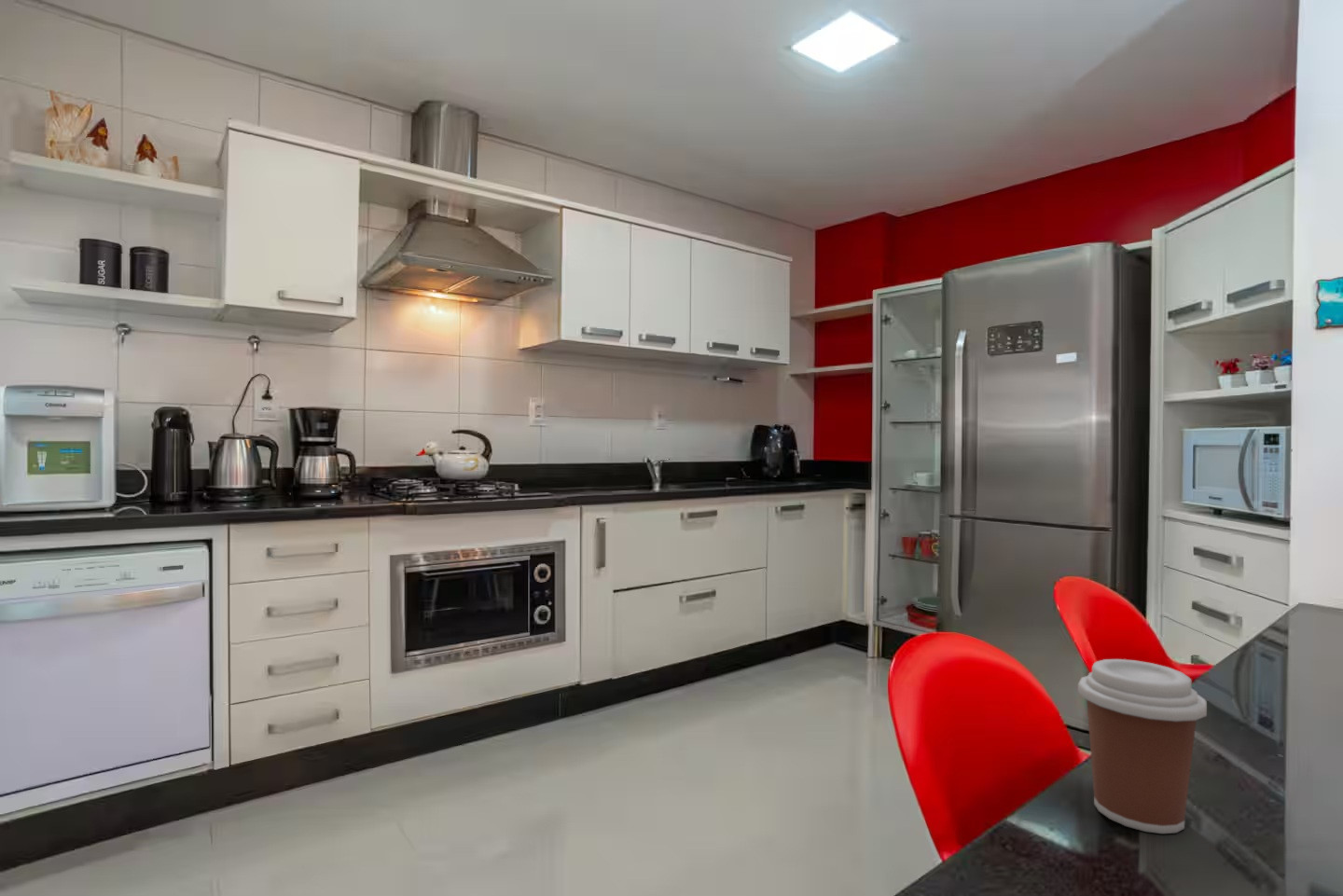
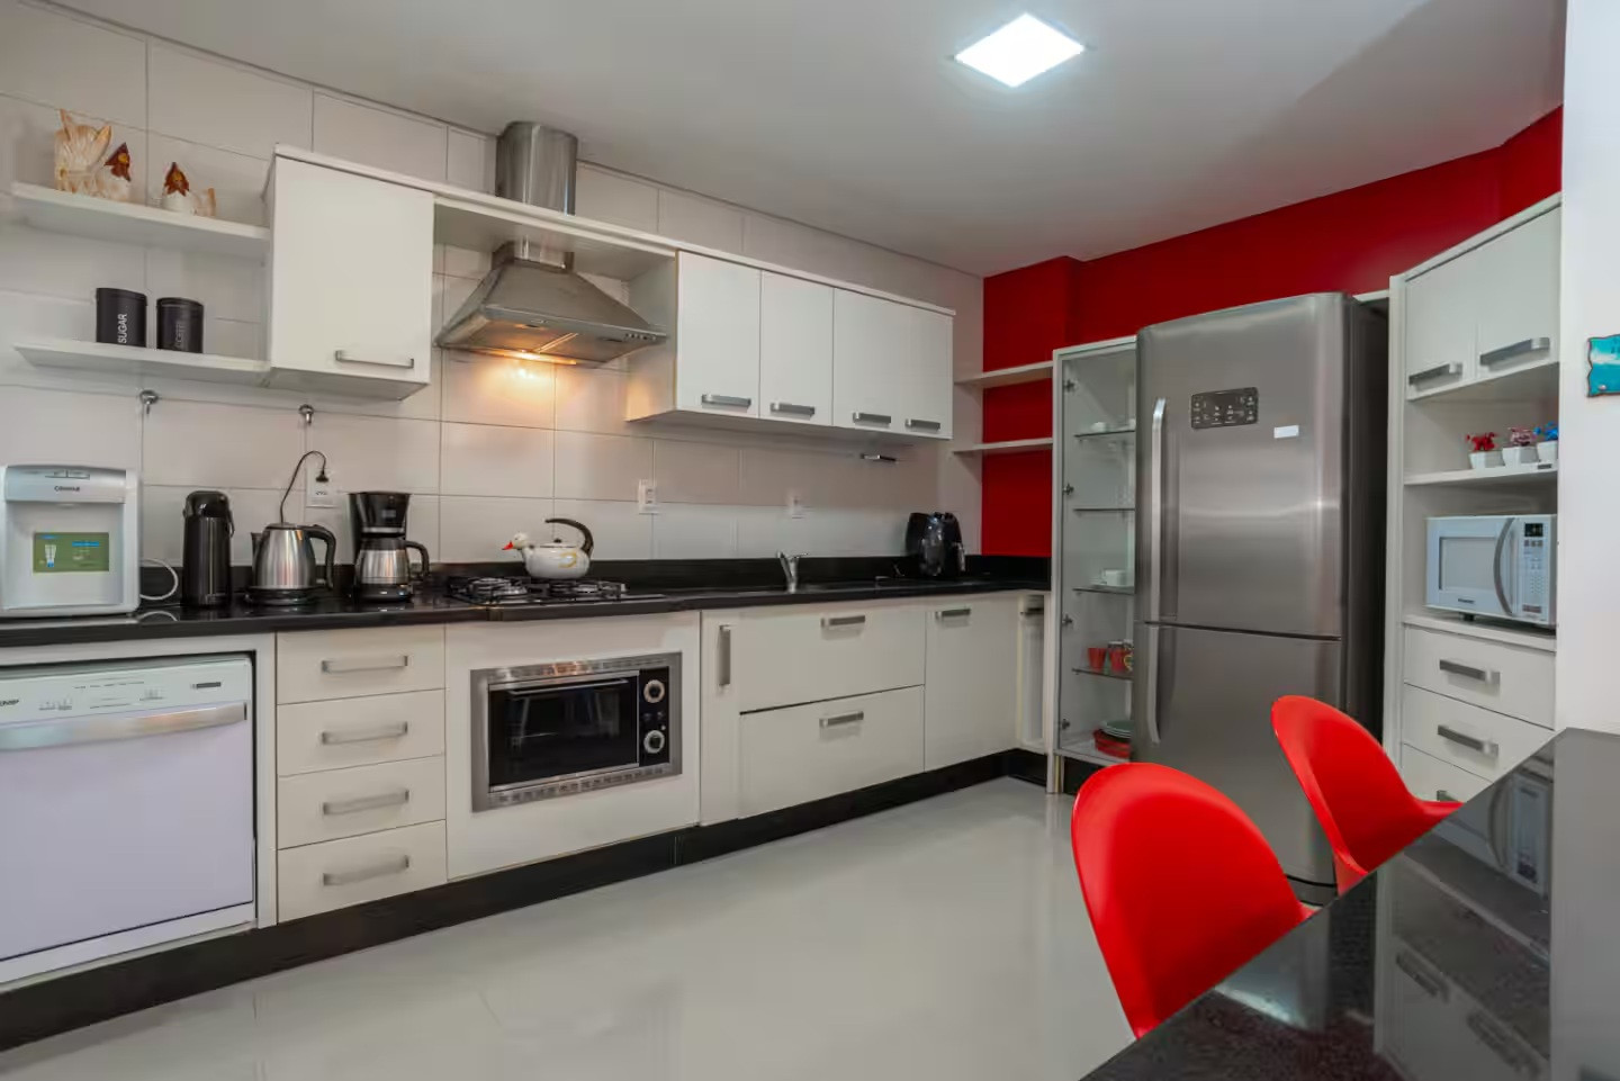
- coffee cup (1139, 741)
